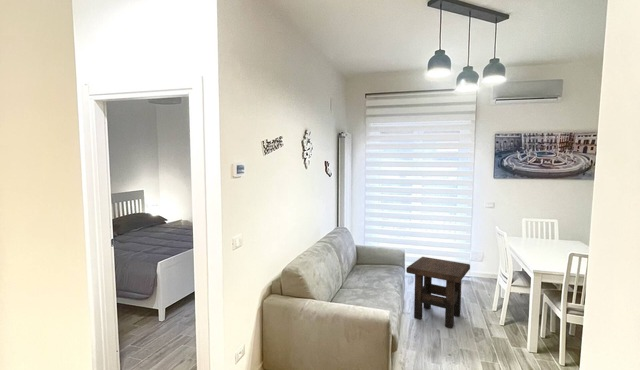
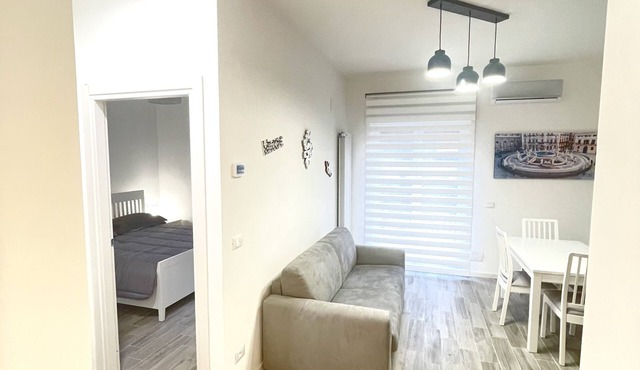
- side table (438, 291)
